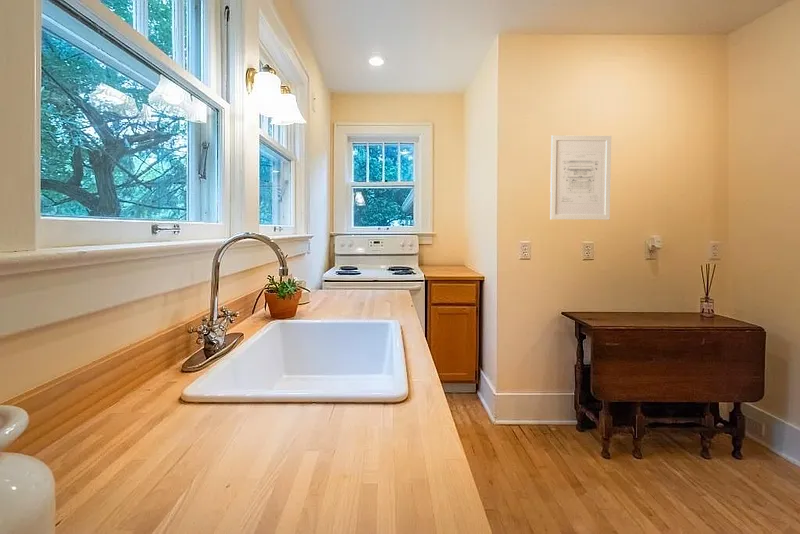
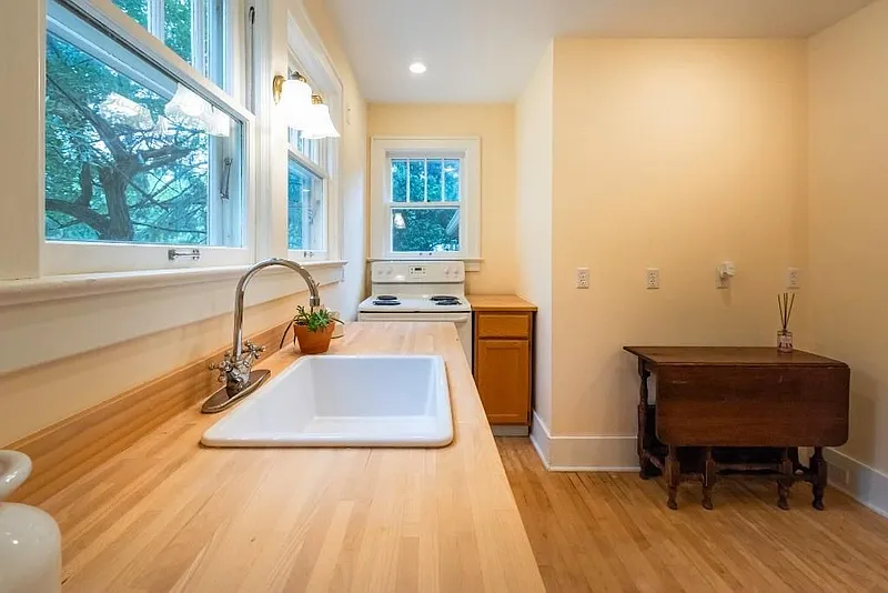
- wall art (580, 177)
